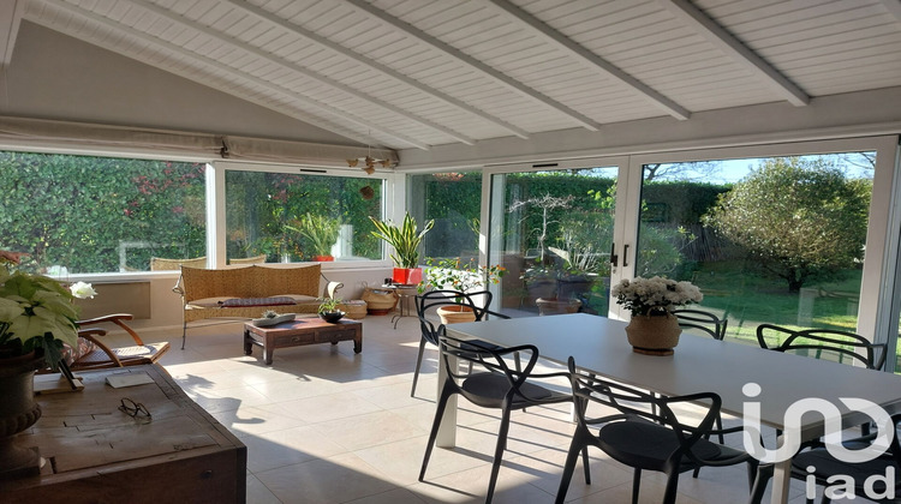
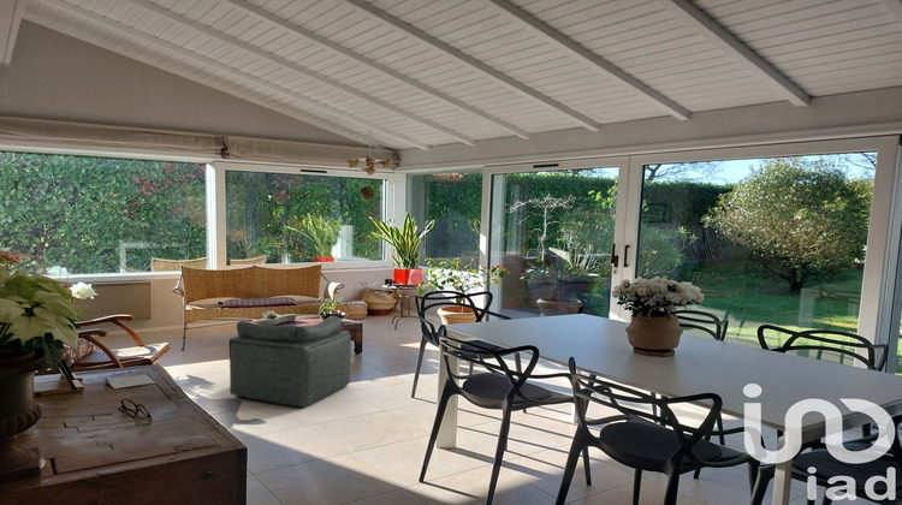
+ armchair (291, 355)
